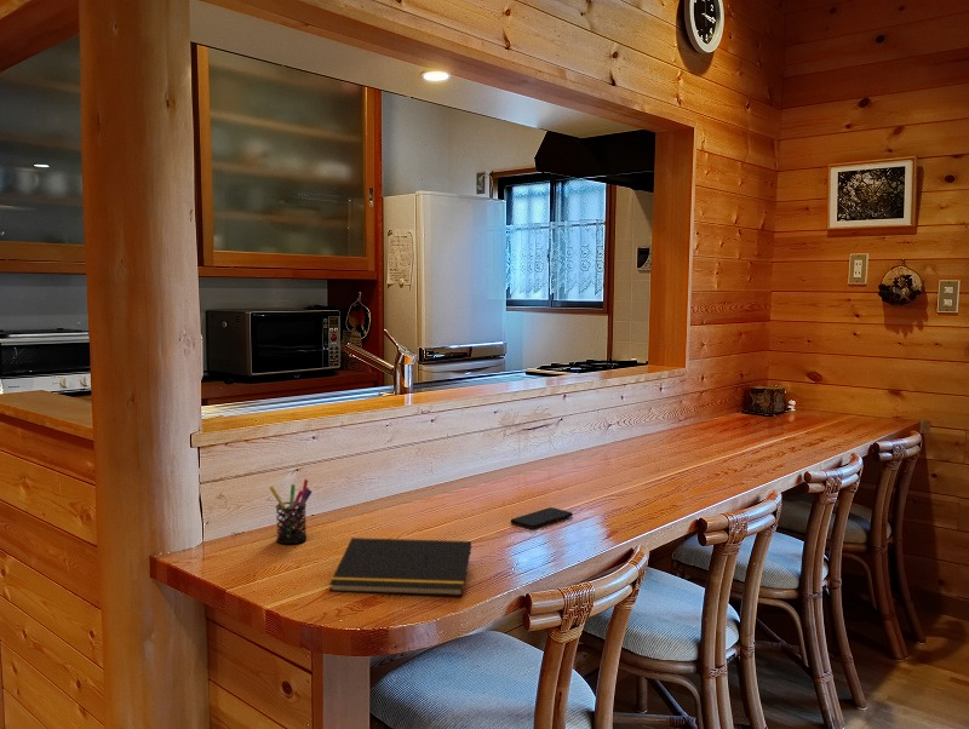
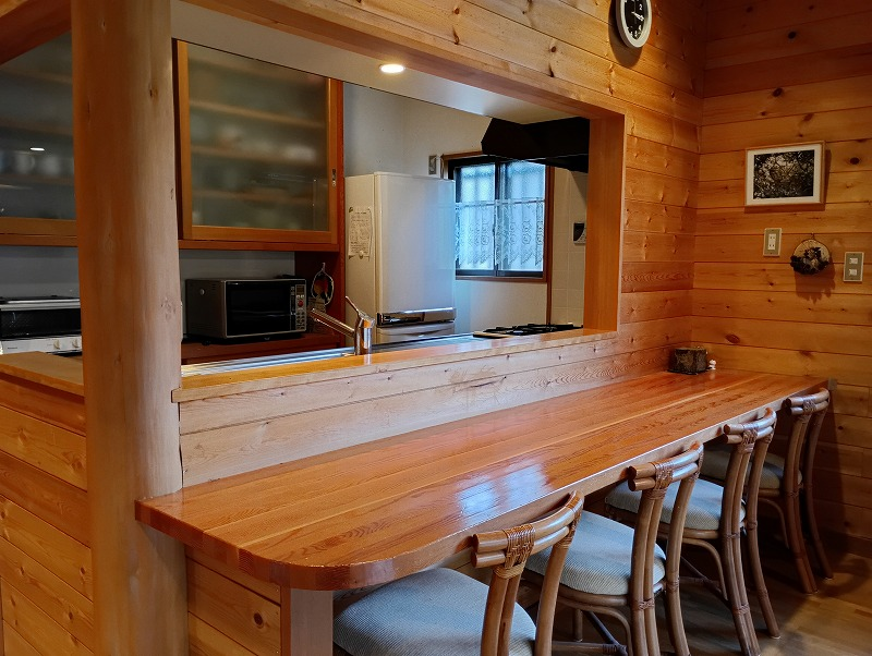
- smartphone (541, 517)
- notepad (403, 564)
- pen holder (293, 509)
